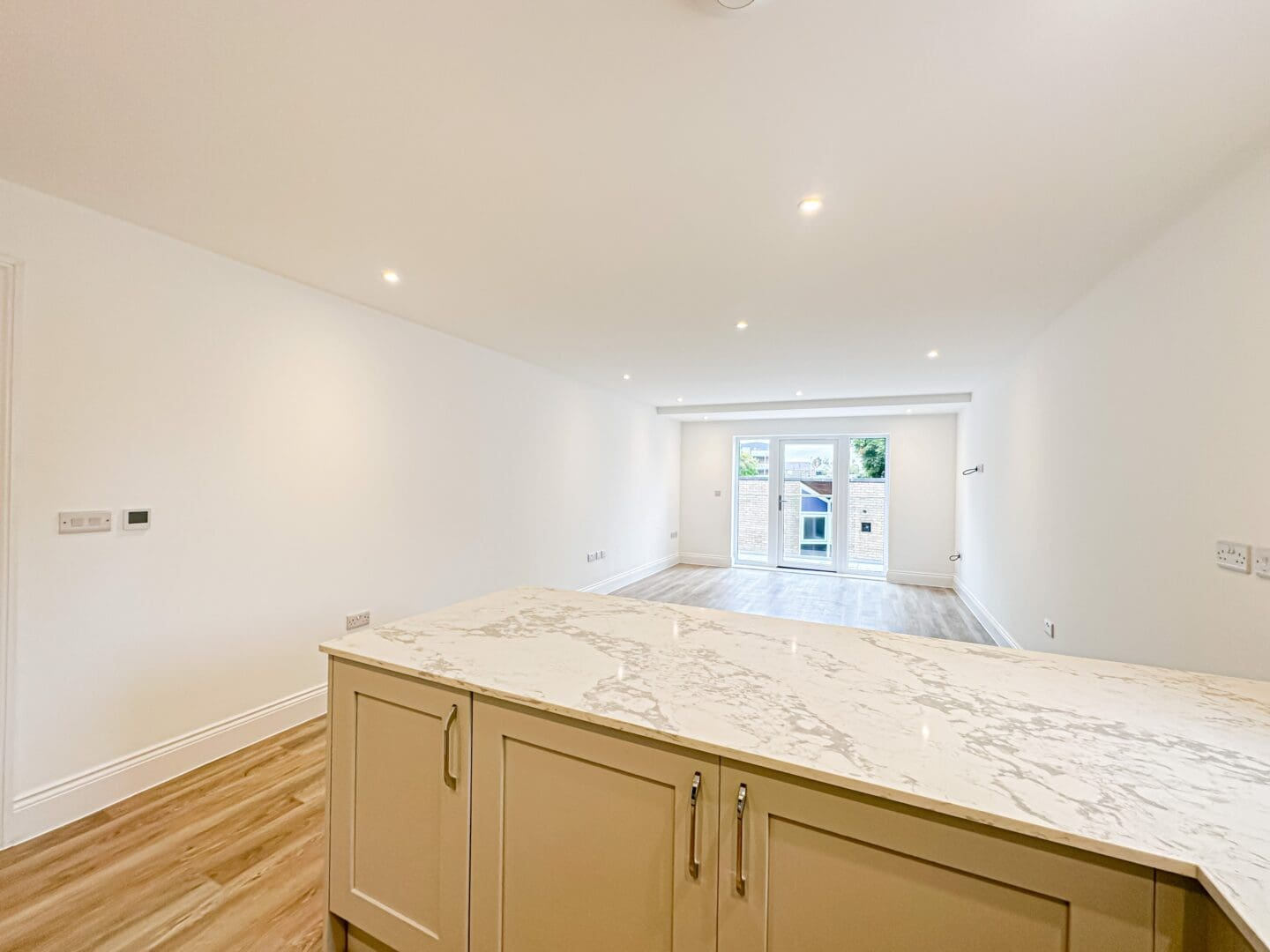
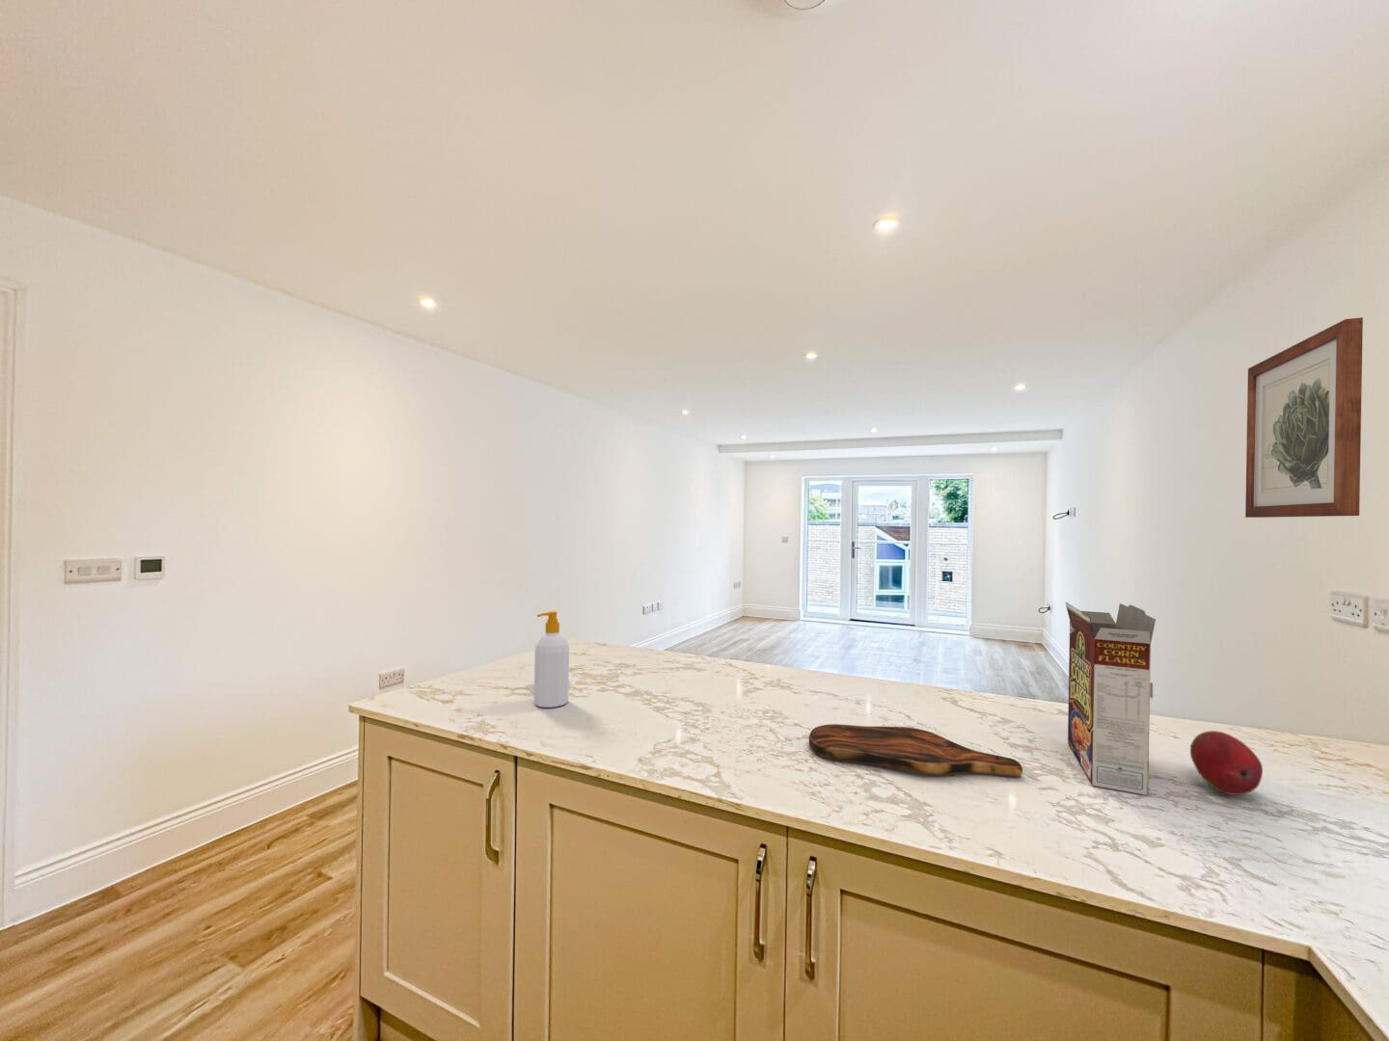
+ cereal box (1104, 686)
+ cutting board (908, 748)
+ wall art (1295, 431)
+ fruit (1223, 761)
+ soap bottle (551, 656)
